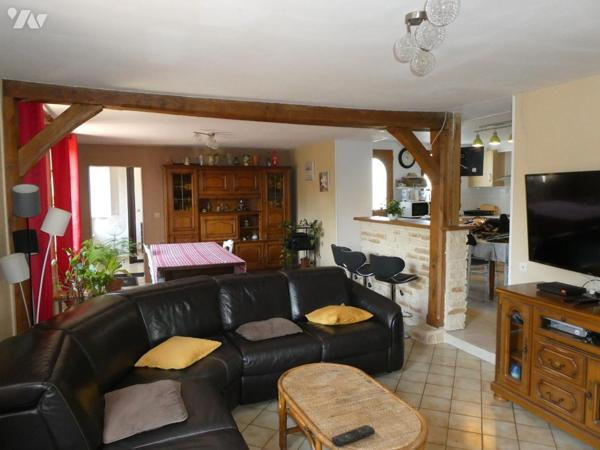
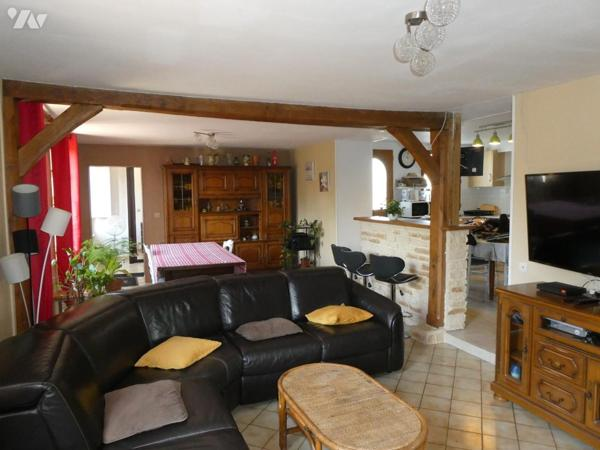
- remote control (353, 435)
